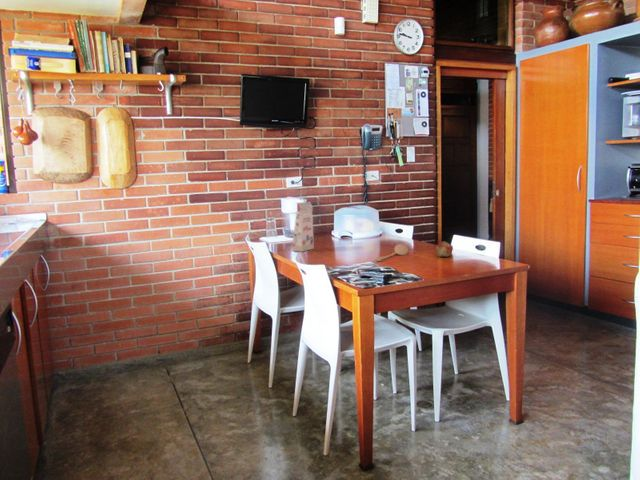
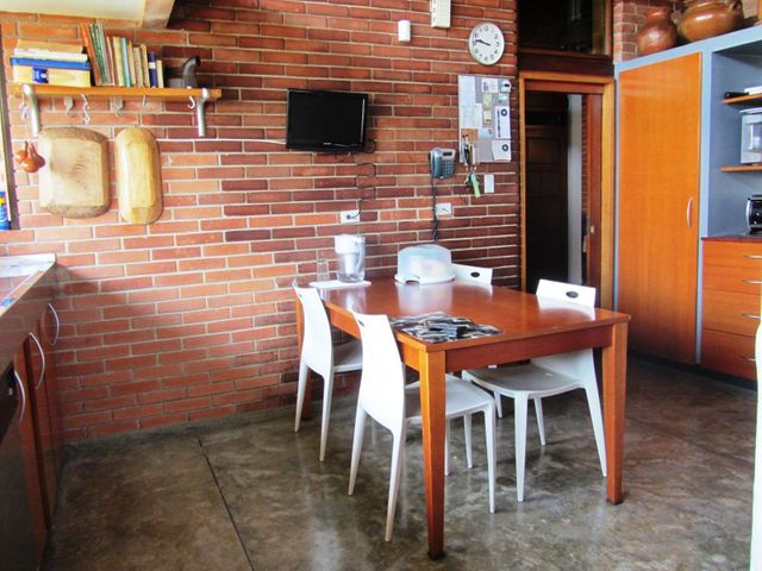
- spoon (391, 254)
- gift box (302, 226)
- fruit (444, 249)
